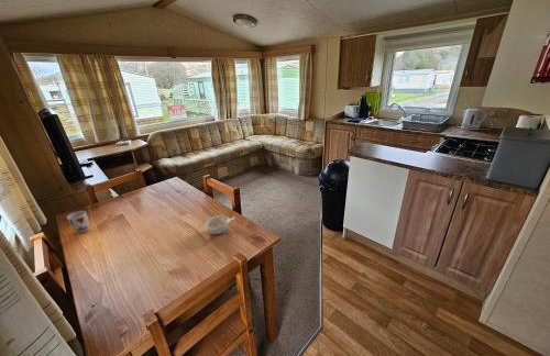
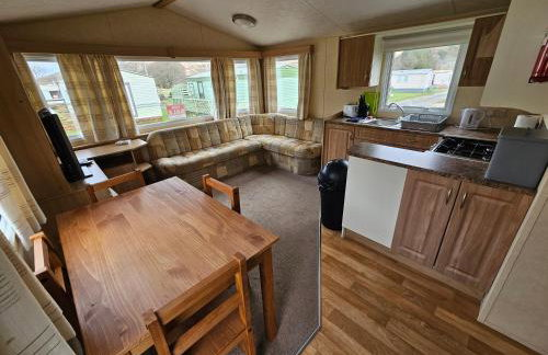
- legume (218, 224)
- cup (79, 222)
